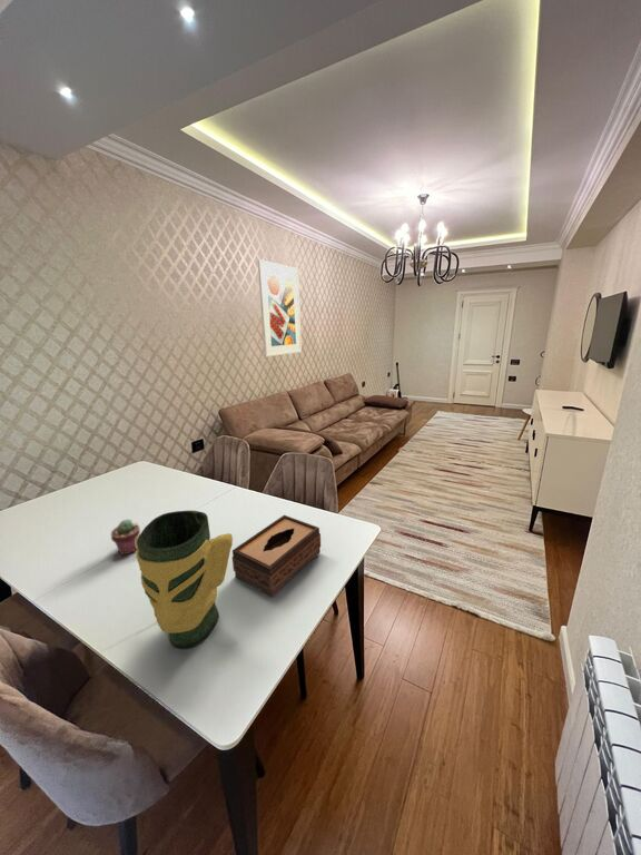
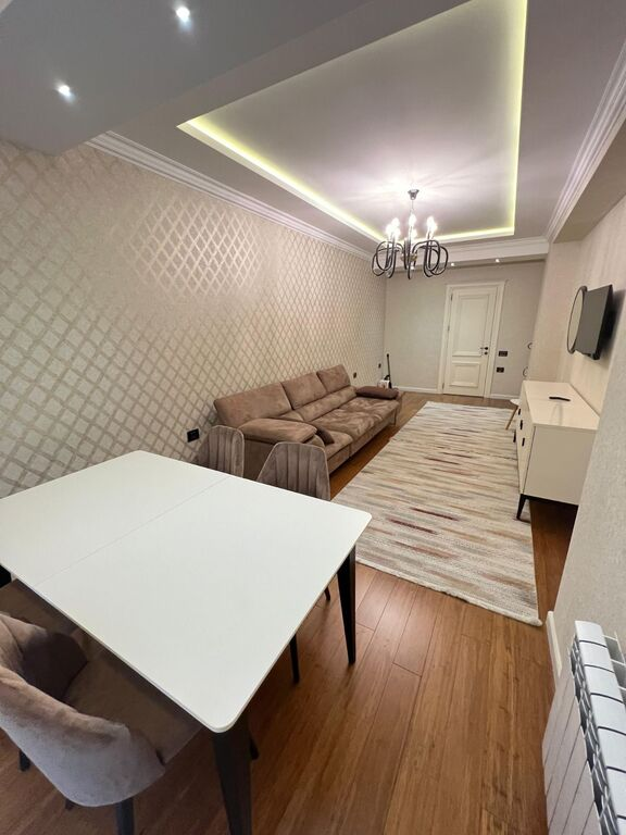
- vase (179, 584)
- tissue box (278, 551)
- potted succulent (126, 535)
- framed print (282, 311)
